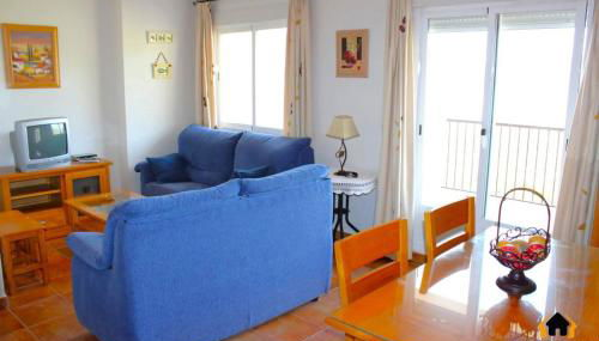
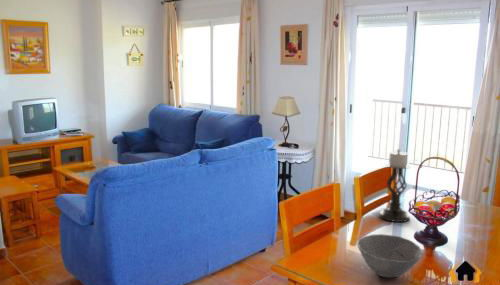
+ candle holder (396, 183)
+ bowl (388, 259)
